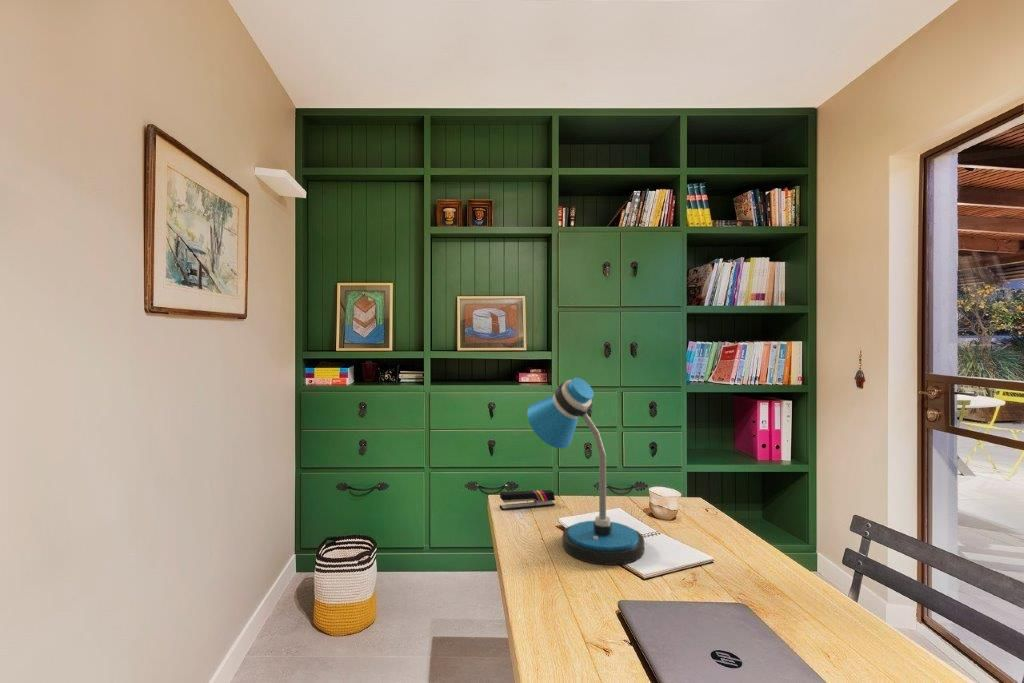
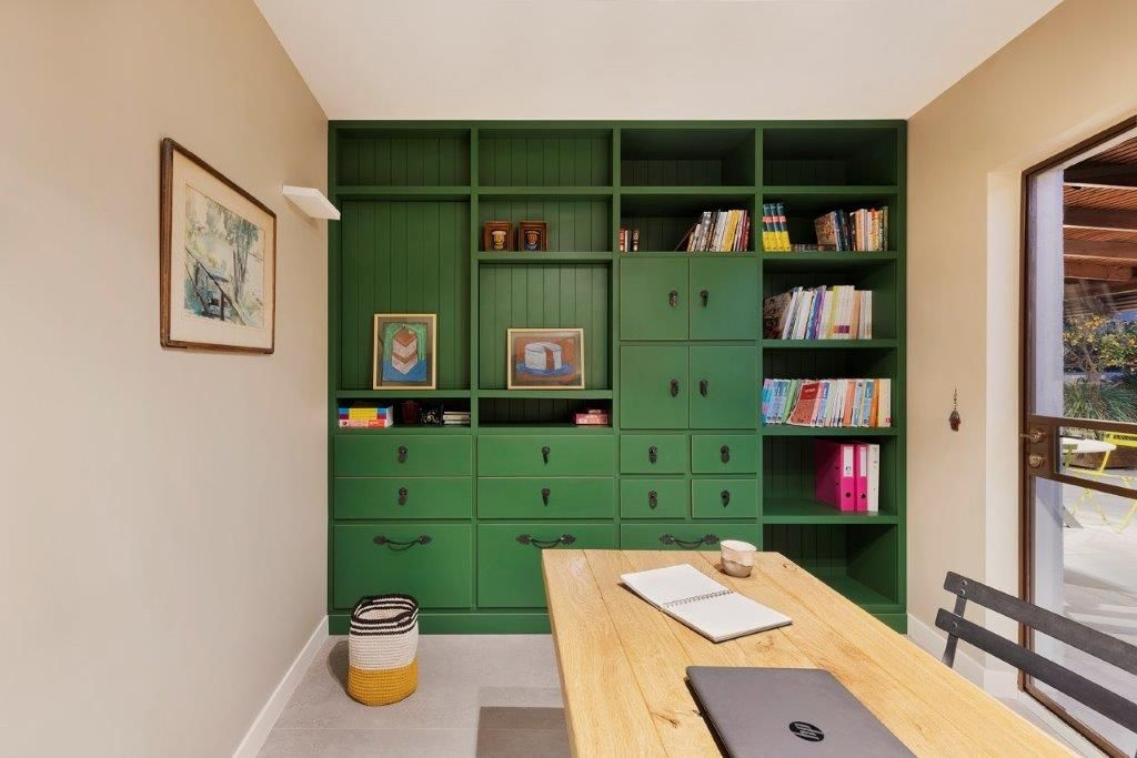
- desk lamp (599, 460)
- stapler (527, 498)
